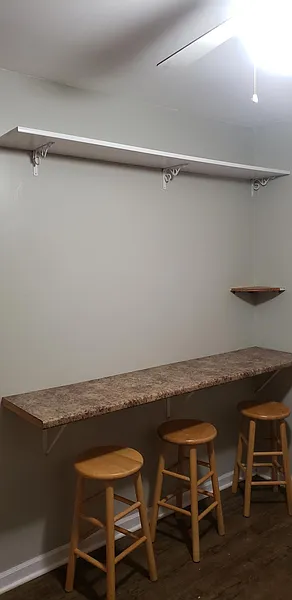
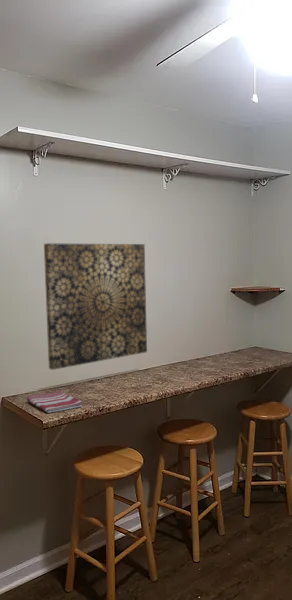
+ dish towel (54, 401)
+ wall art (99, 302)
